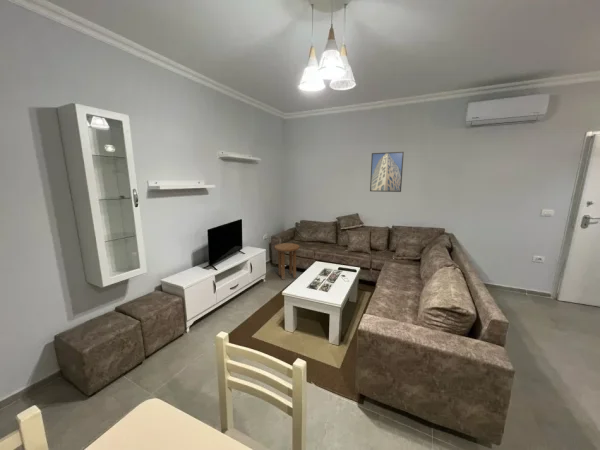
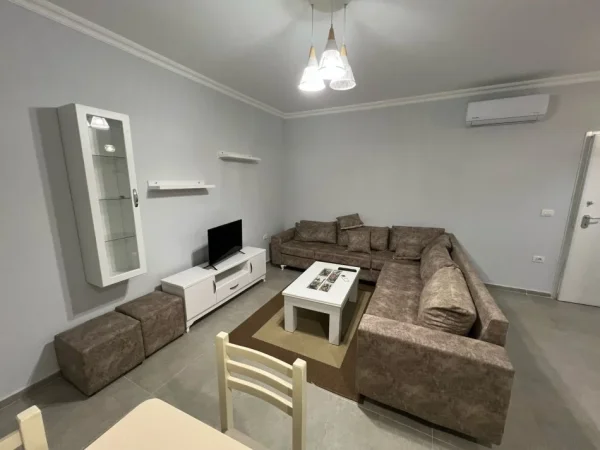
- side table (289, 261)
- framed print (386, 172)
